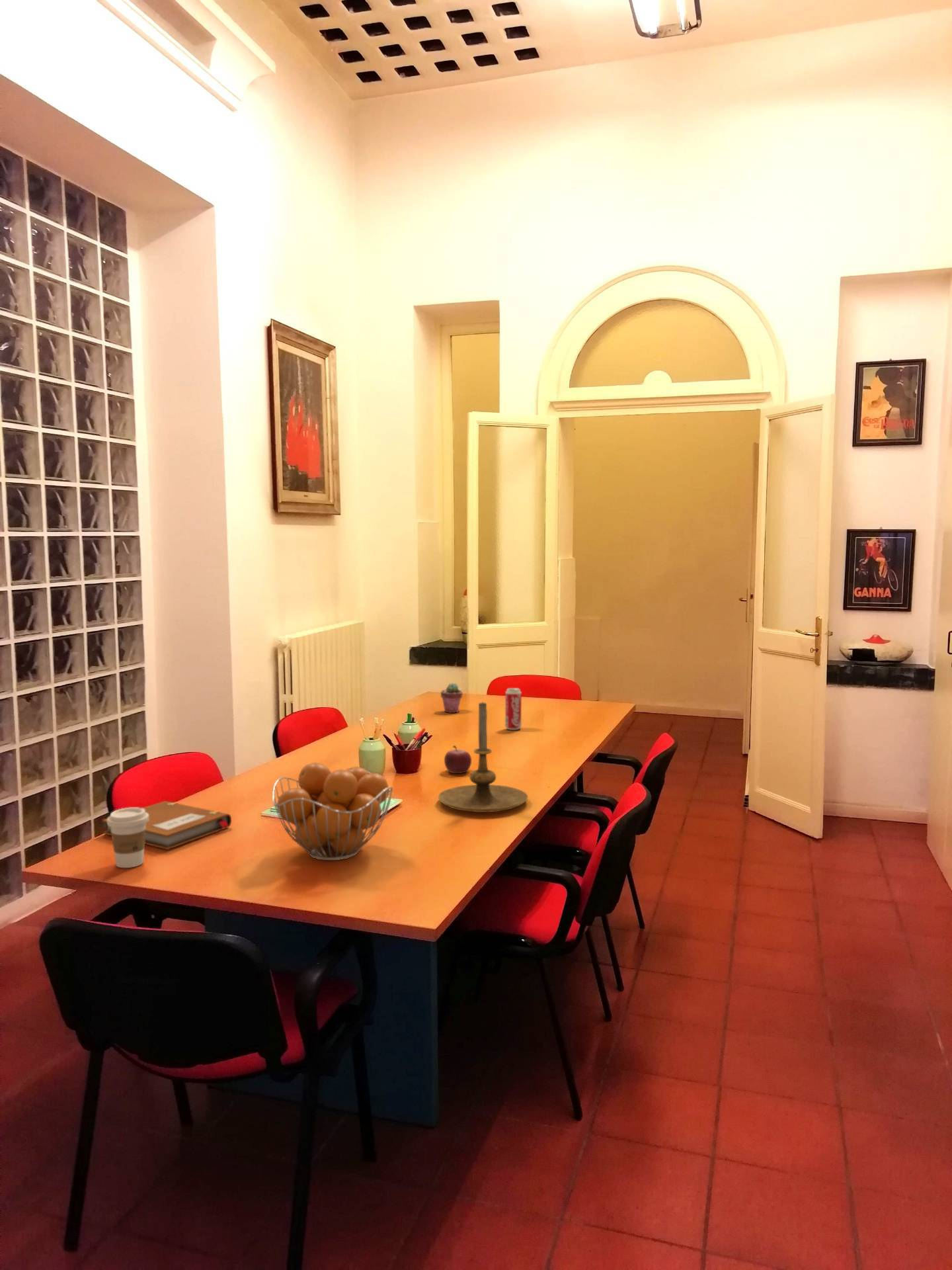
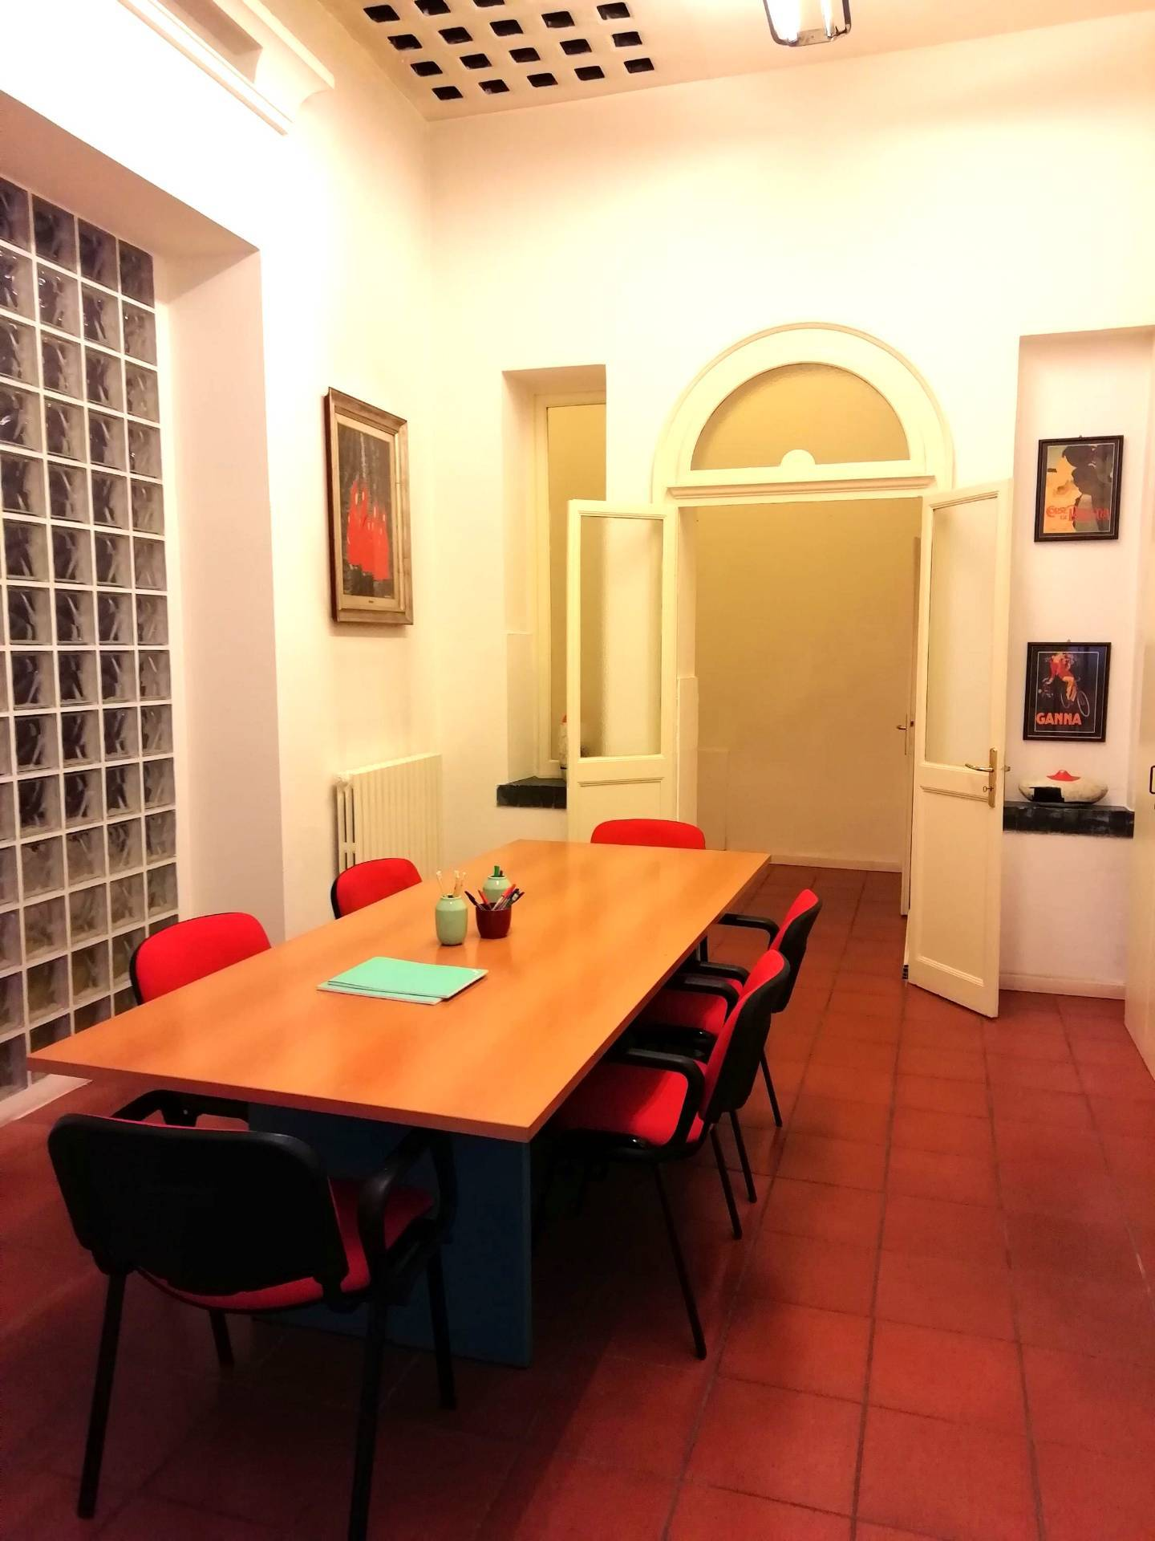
- coffee cup (128, 837)
- potted succulent (452, 697)
- notebook (170, 823)
- beverage can (513, 708)
- fruit basket (333, 809)
- candle holder (483, 752)
- fruit (457, 758)
